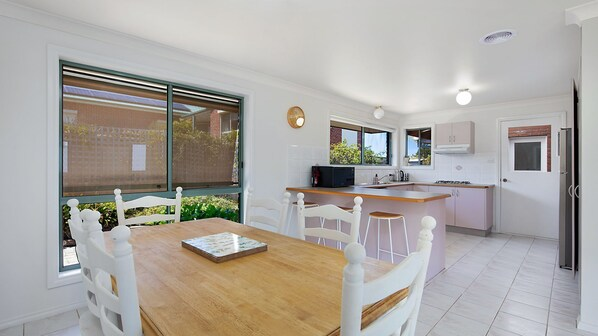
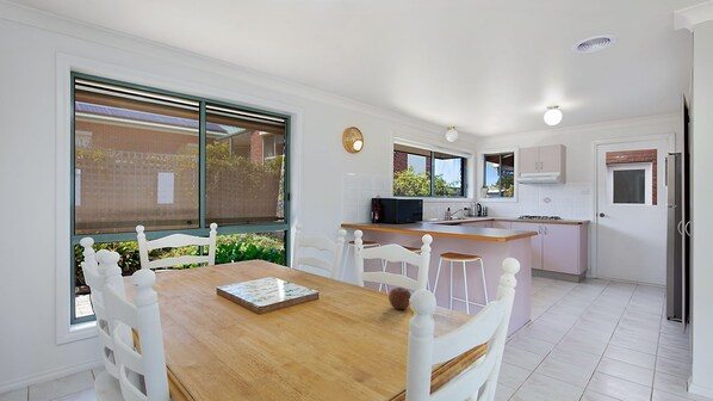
+ apple (399, 297)
